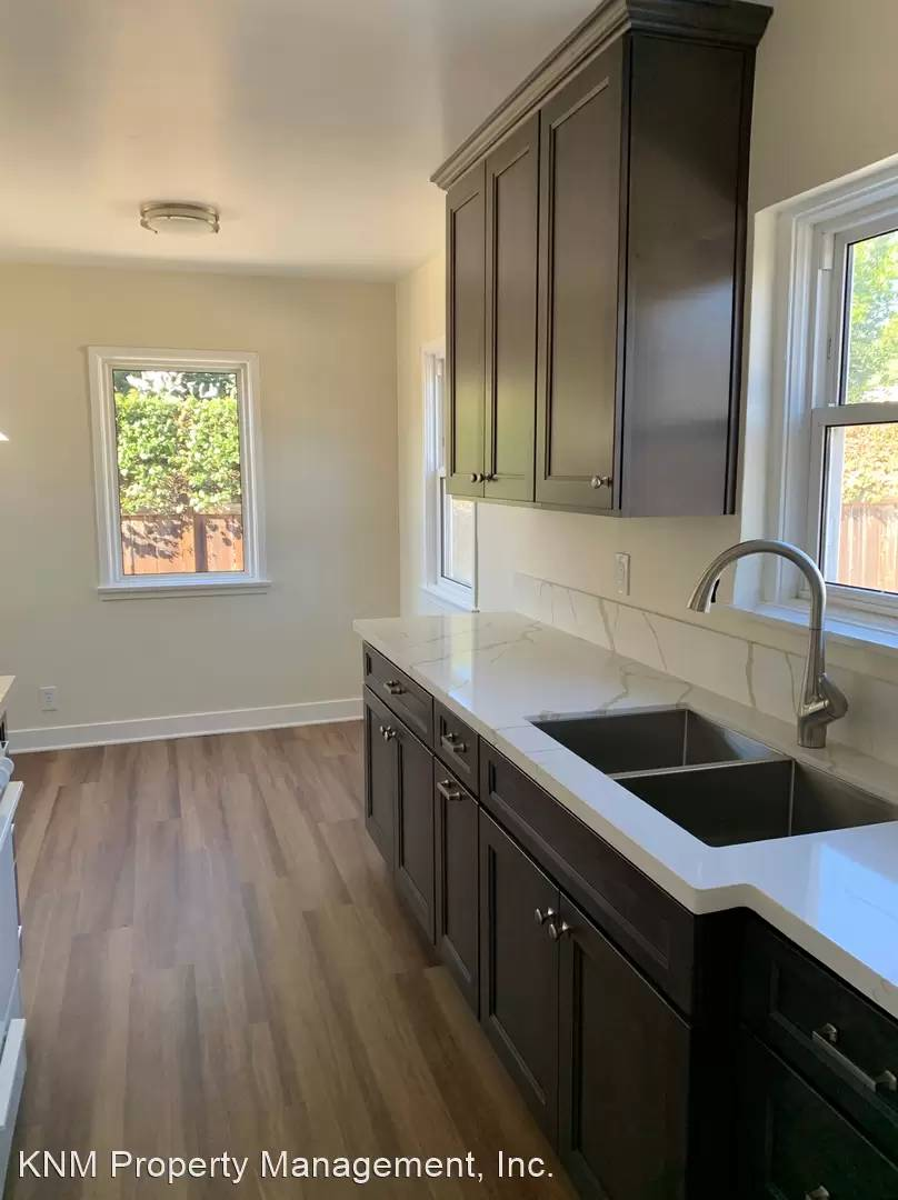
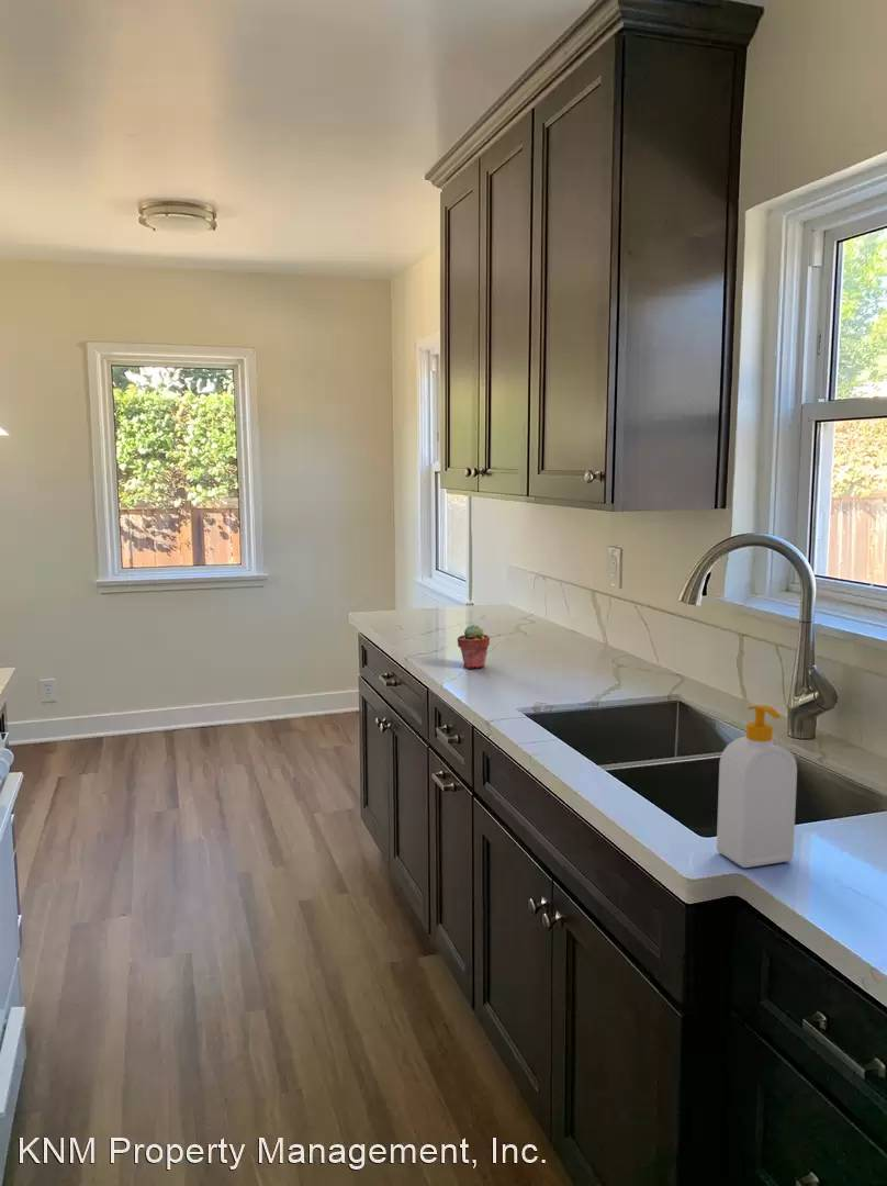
+ soap bottle (759, 782)
+ potted succulent (473, 645)
